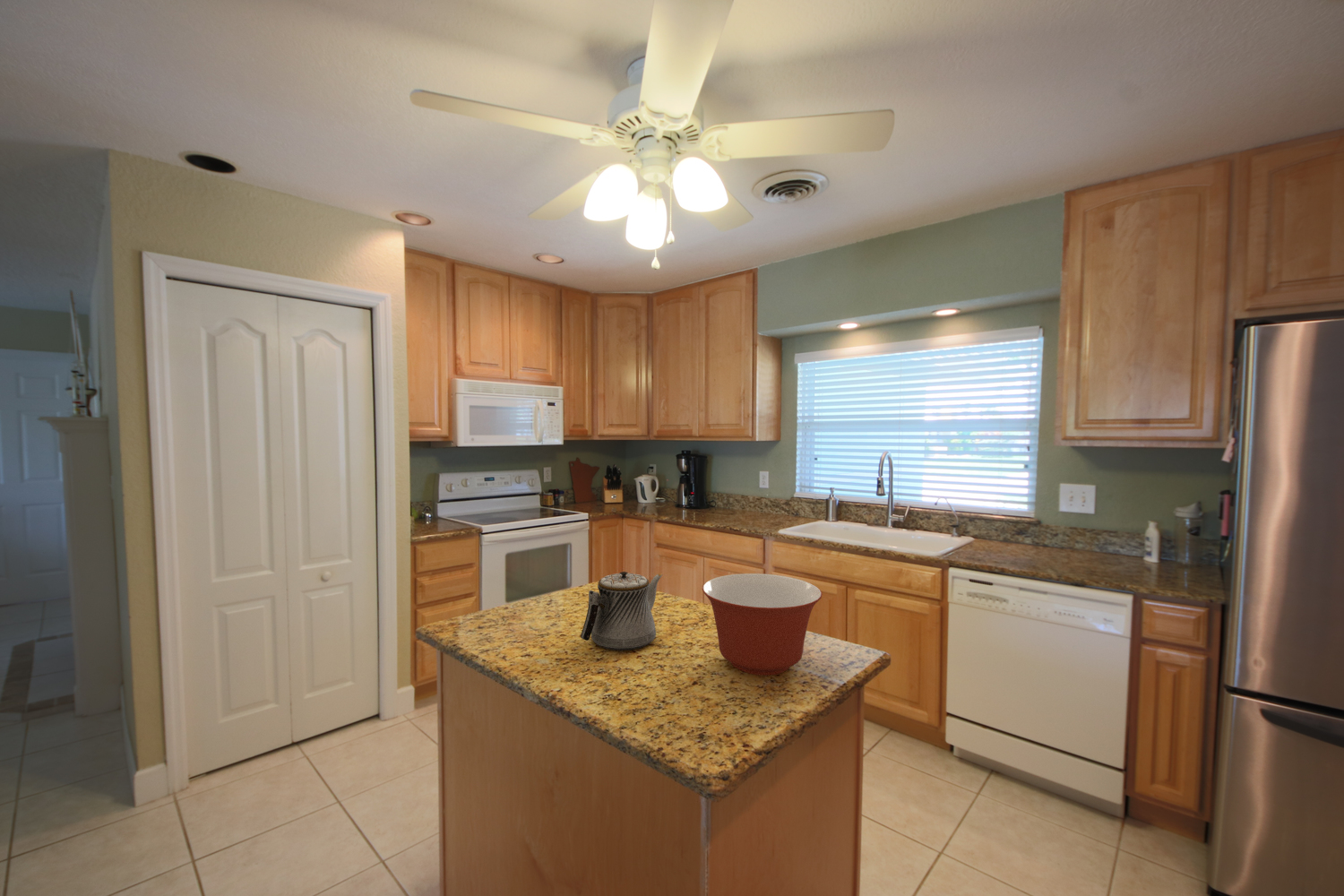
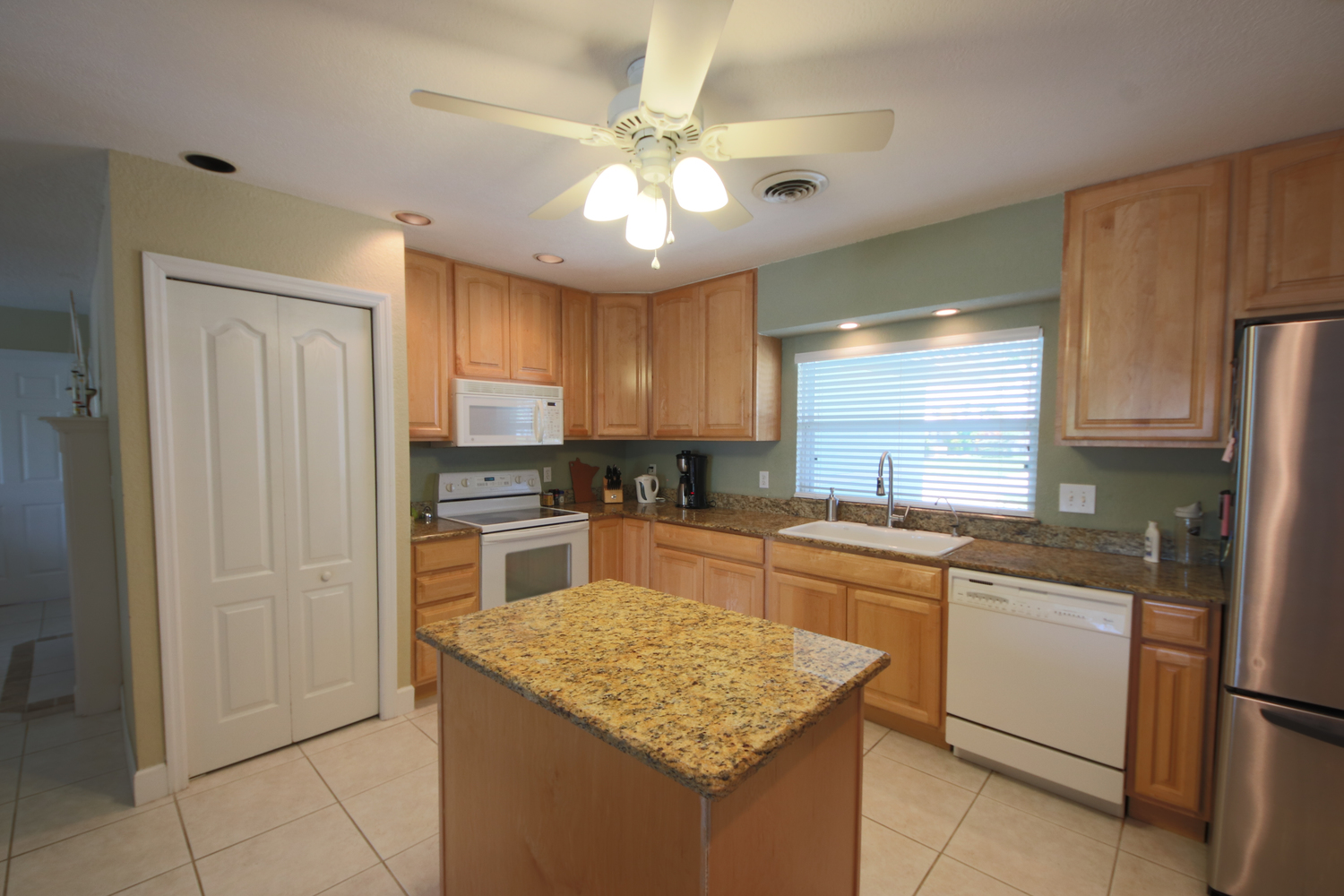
- teapot (625, 605)
- mixing bowl (761, 625)
